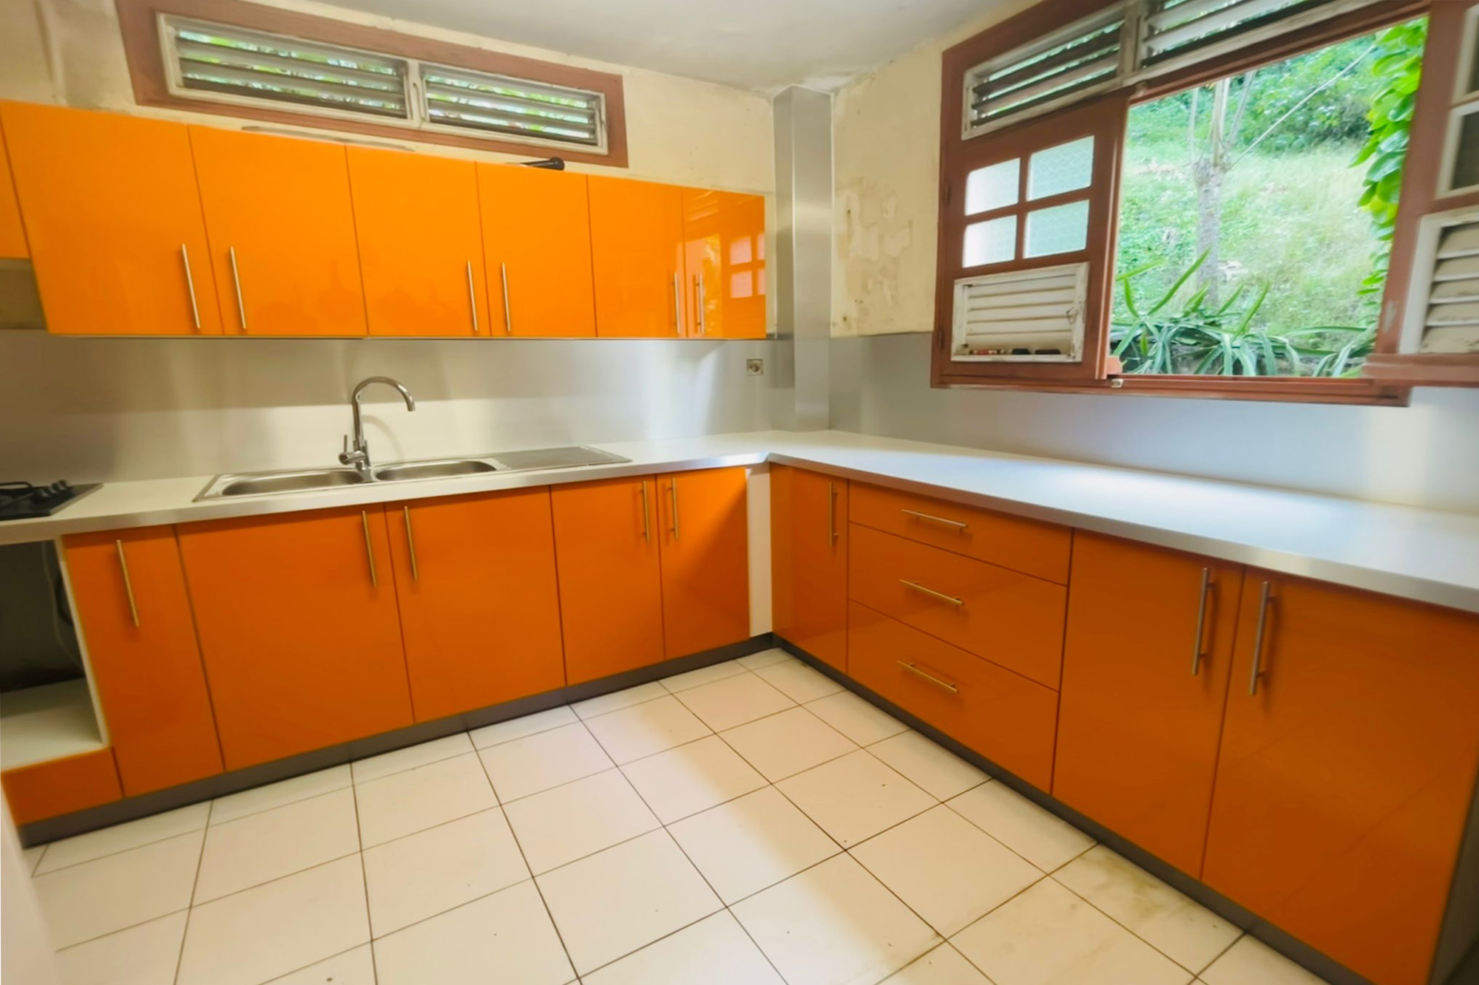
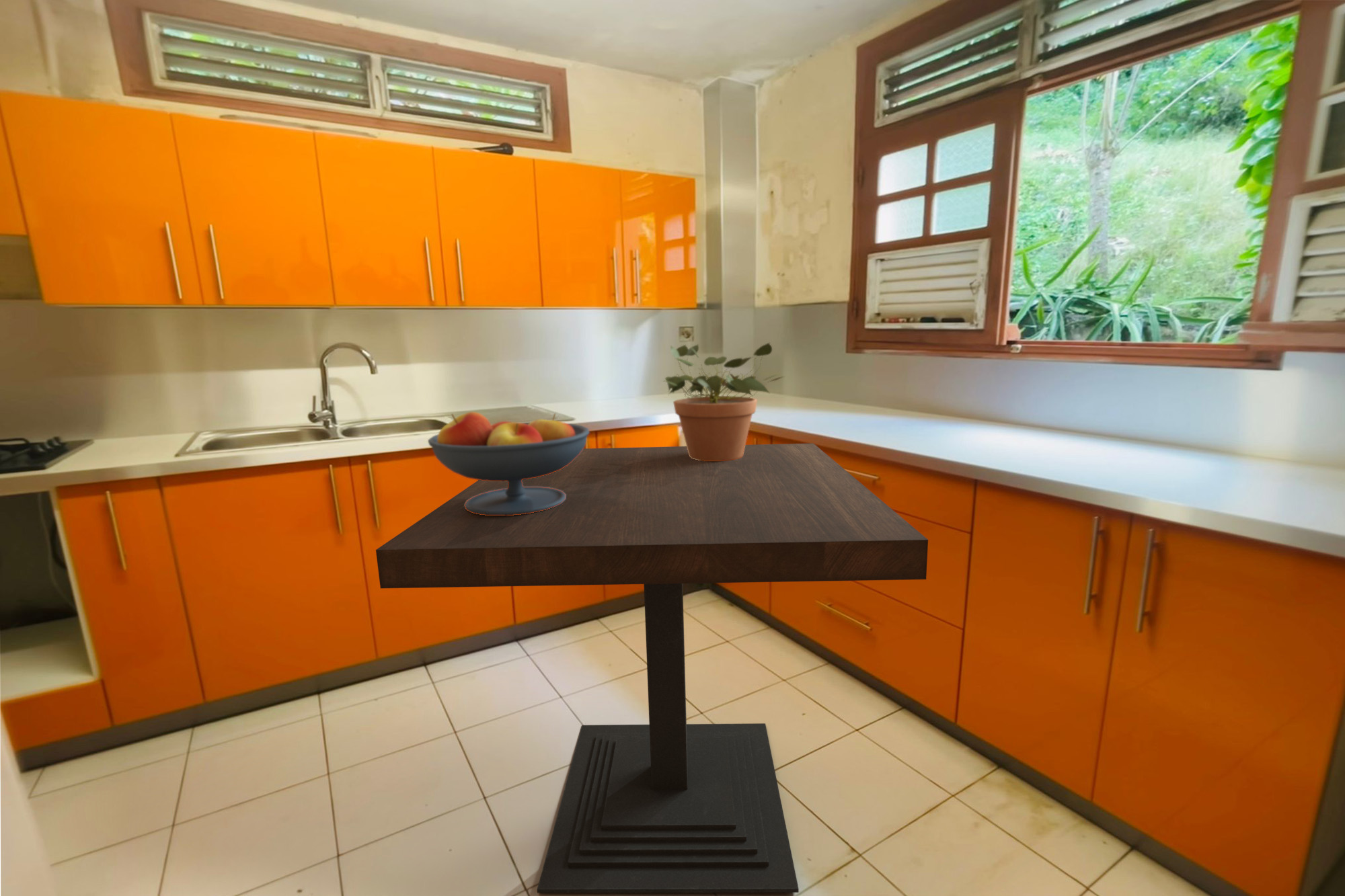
+ fruit bowl (512, 454)
+ potted plant (724, 399)
+ dining table (666, 645)
